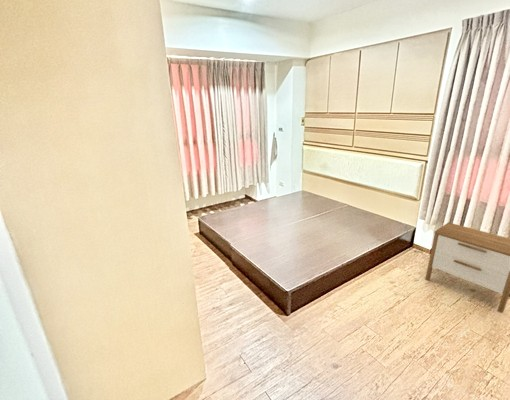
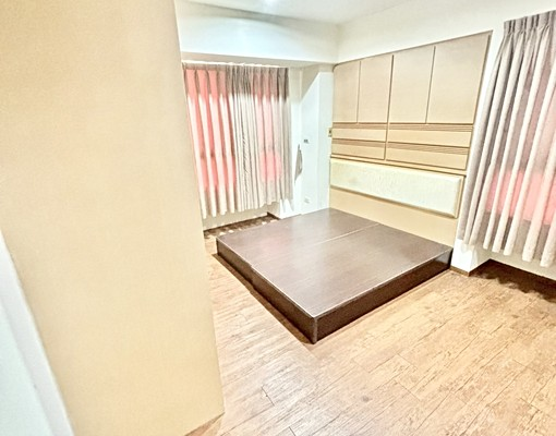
- nightstand (472, 263)
